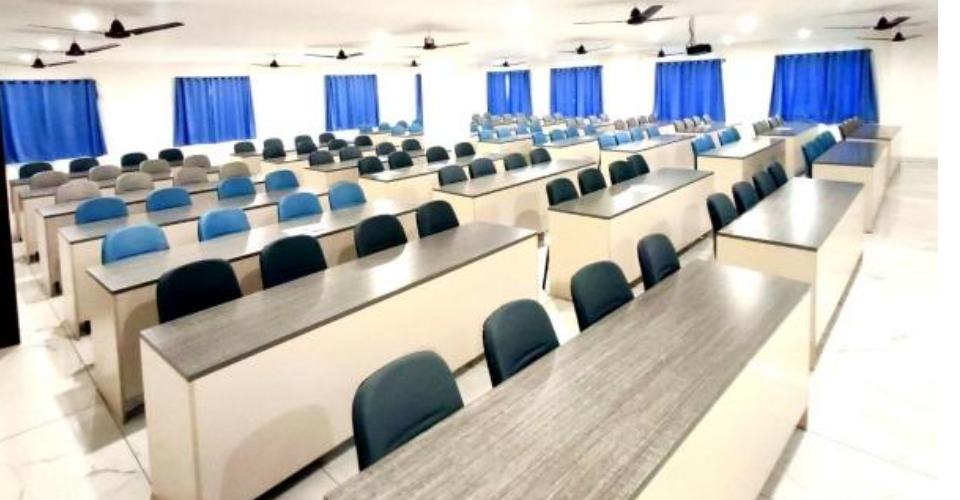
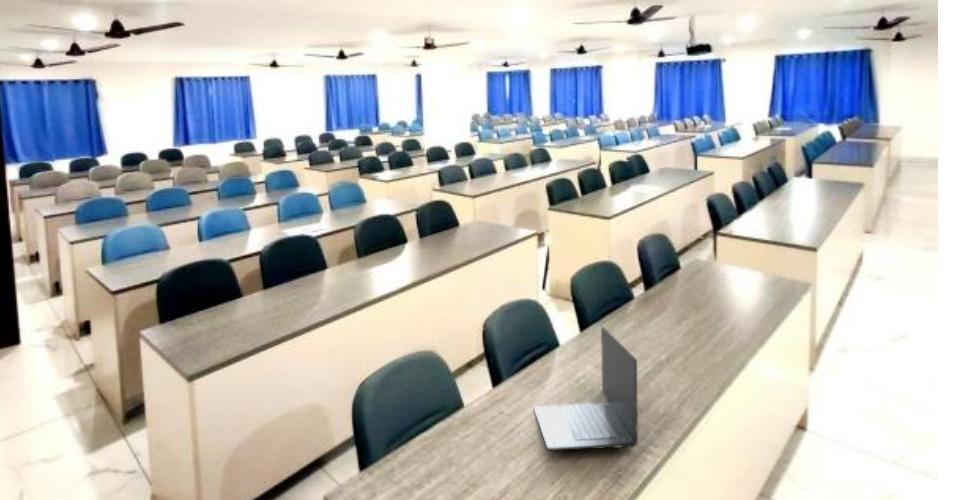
+ laptop (582, 403)
